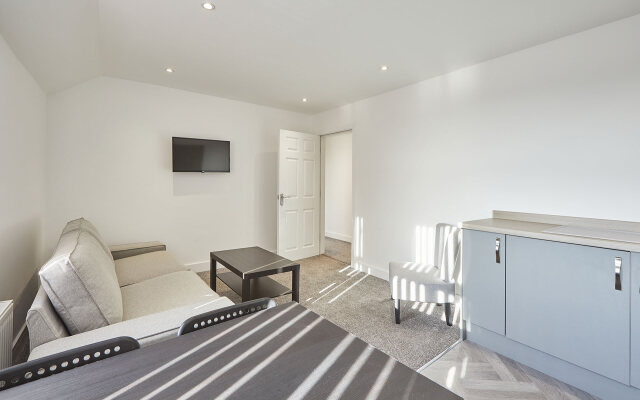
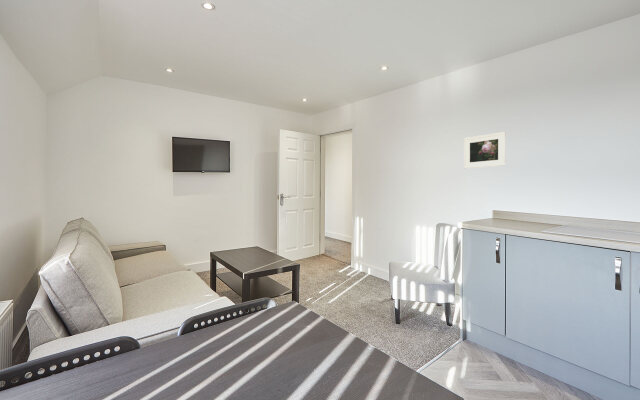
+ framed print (483, 151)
